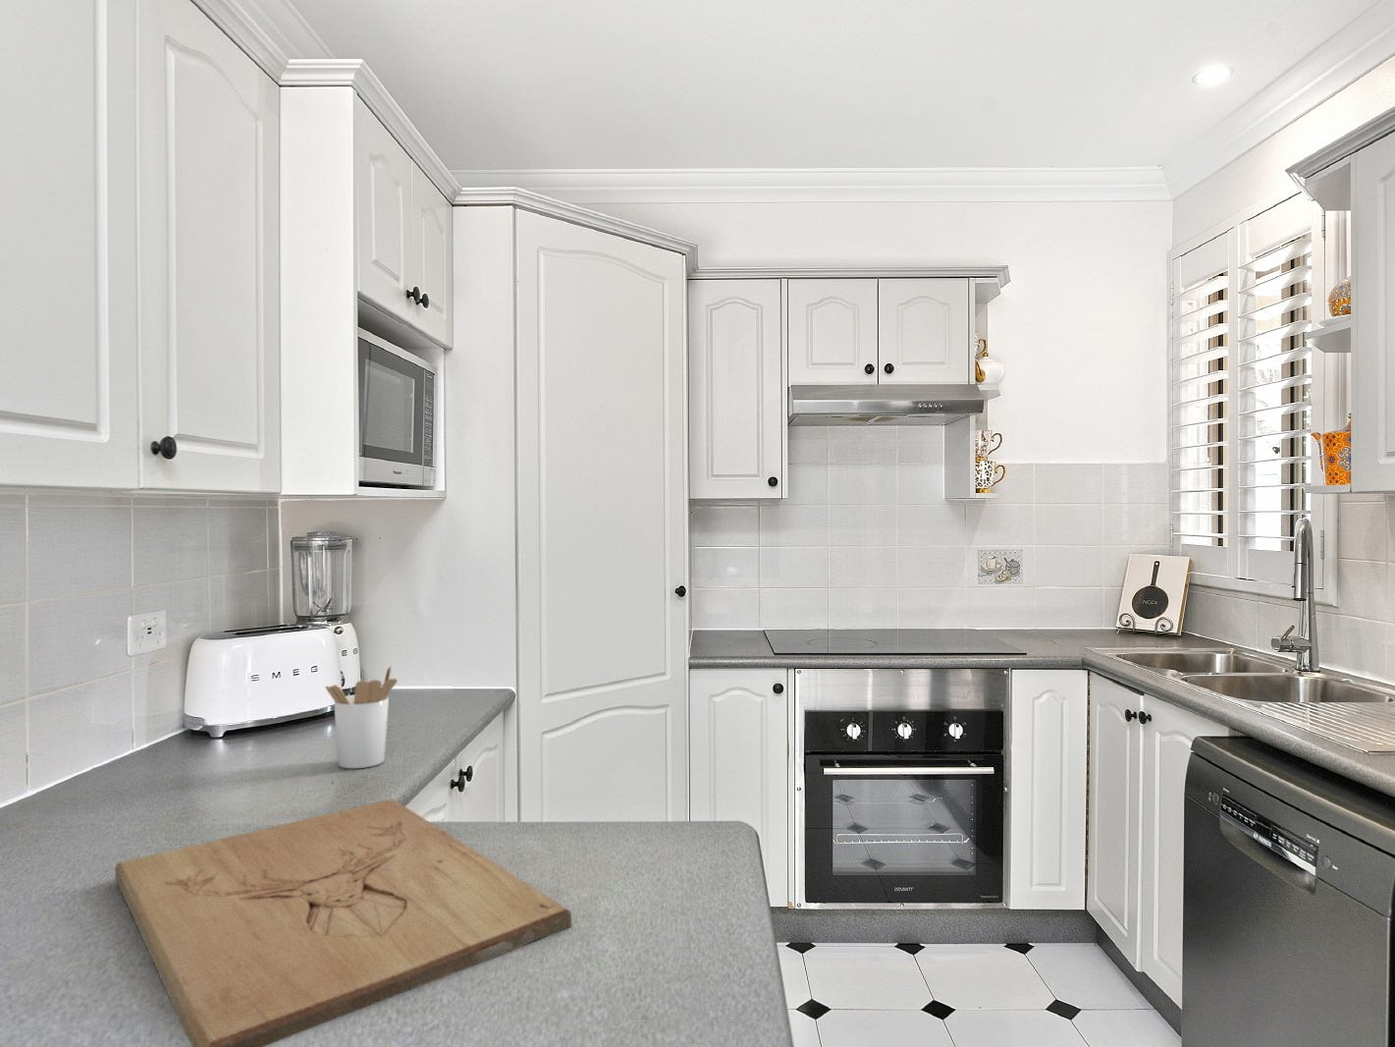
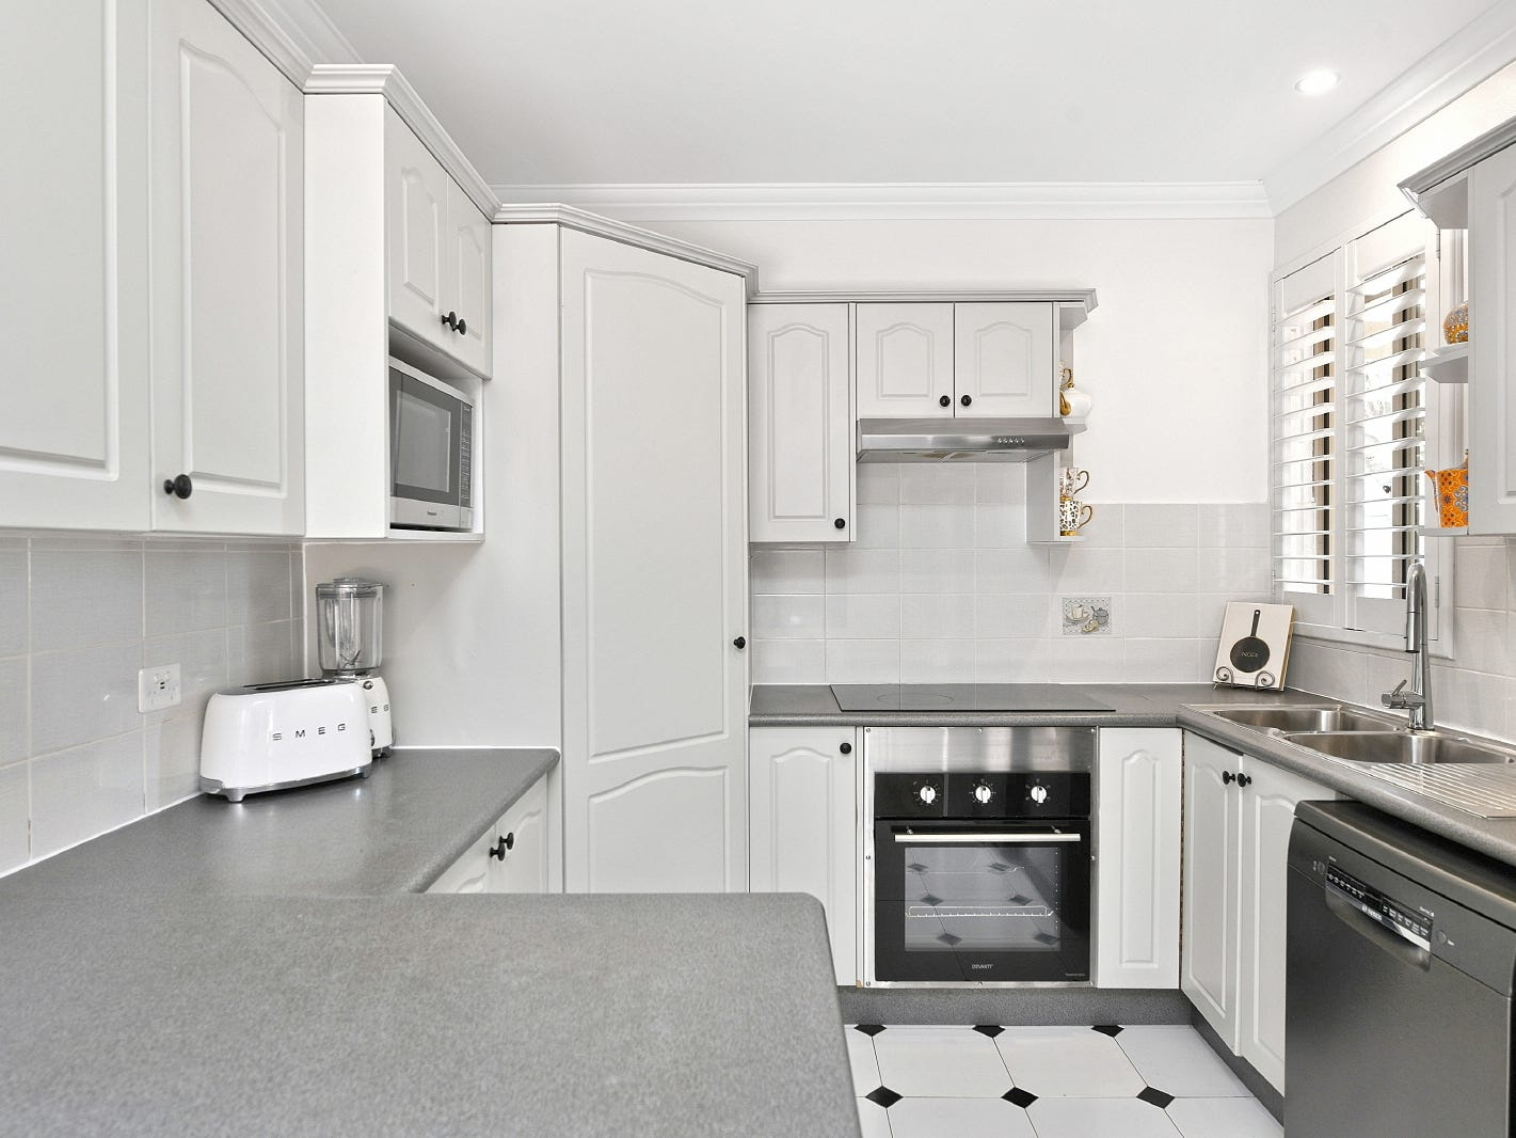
- cutting board (328, 891)
- utensil holder (366, 717)
